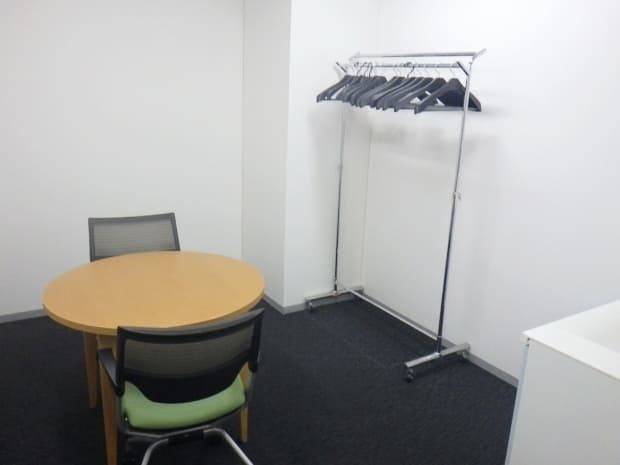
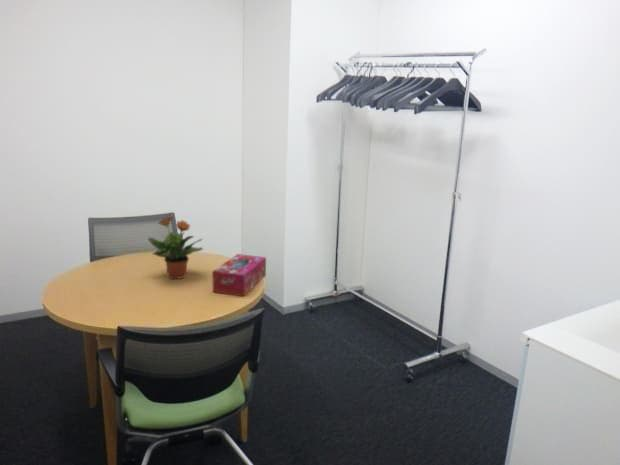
+ tissue box (240, 273)
+ potted plant (175, 247)
